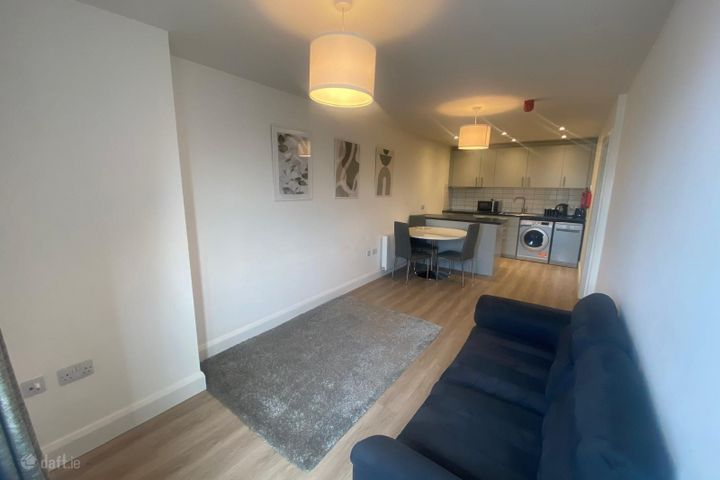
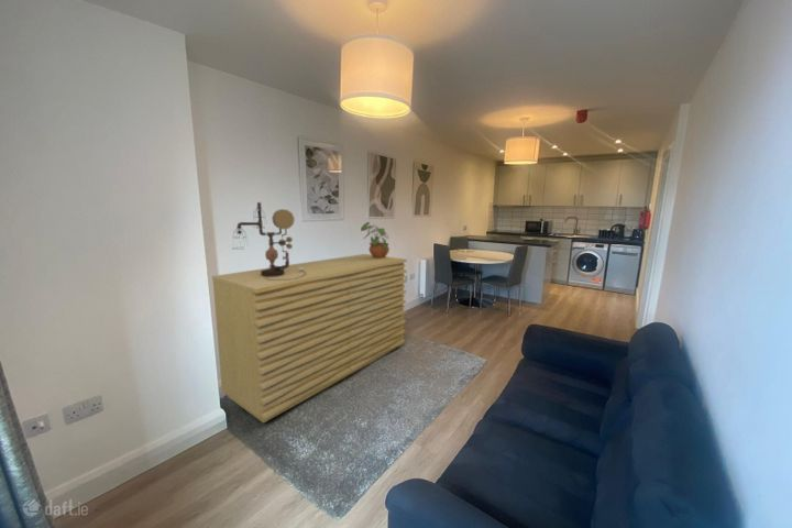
+ potted plant (375, 240)
+ sideboard (327, 318)
+ table lamp (271, 239)
